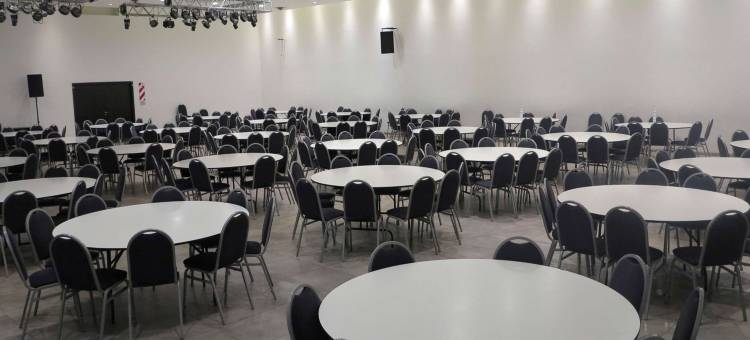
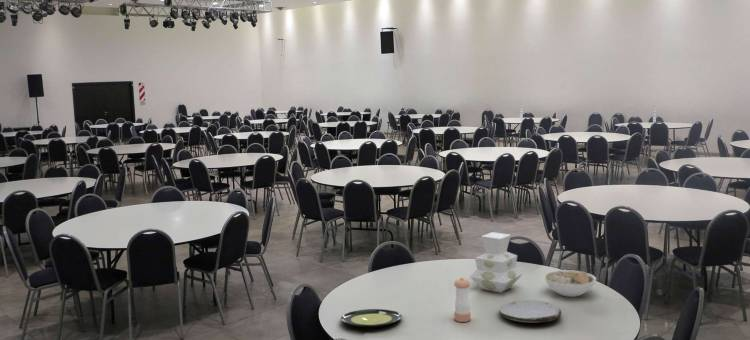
+ pepper shaker (462, 298)
+ bowl (569, 282)
+ vase (496, 262)
+ plate (529, 312)
+ plate (371, 317)
